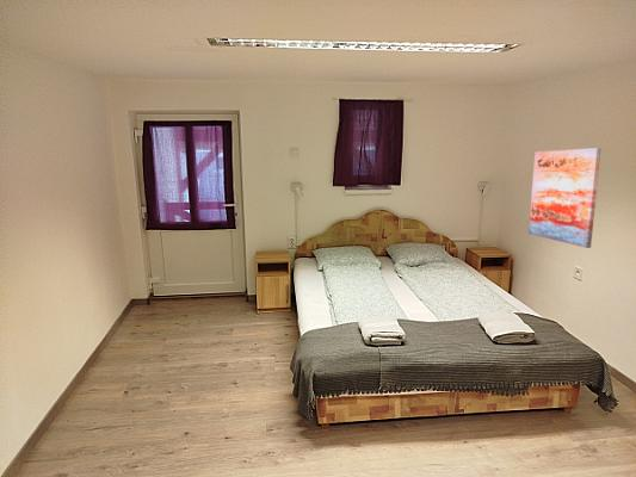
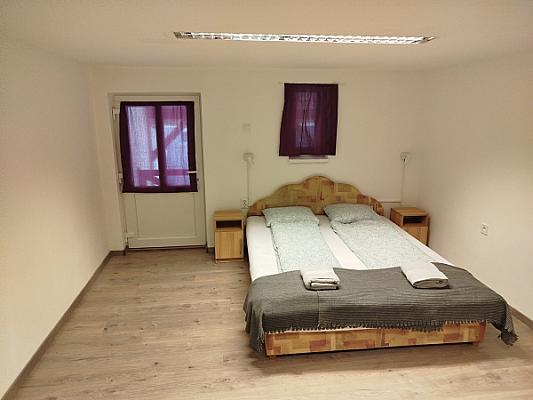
- wall art (560, 196)
